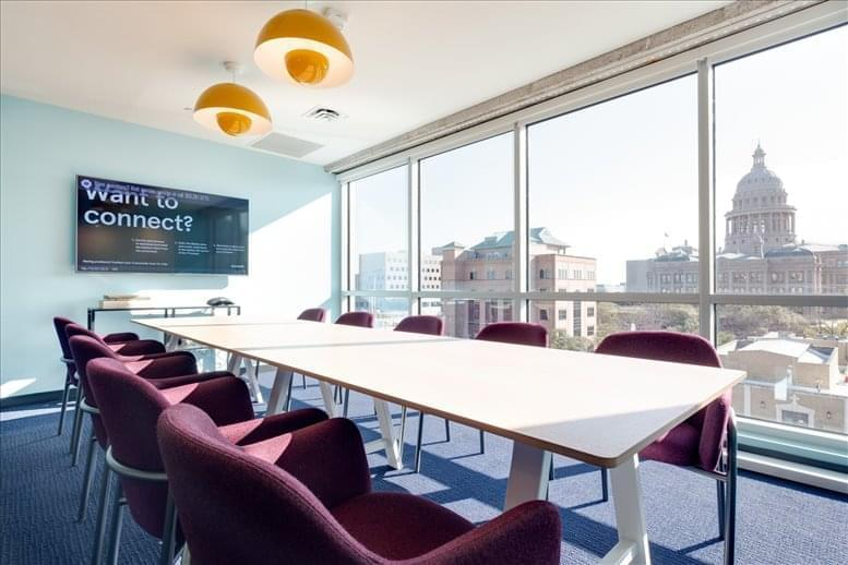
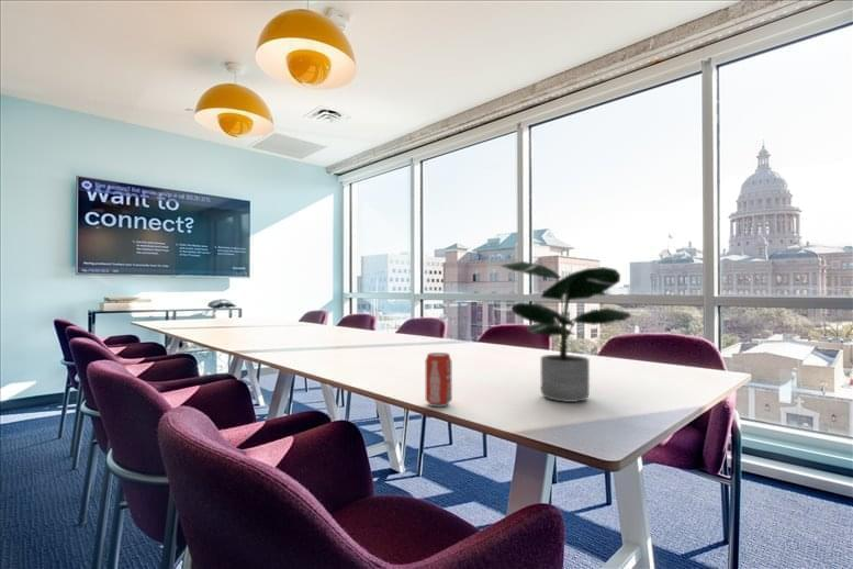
+ beverage can (438, 379)
+ potted plant (563, 327)
